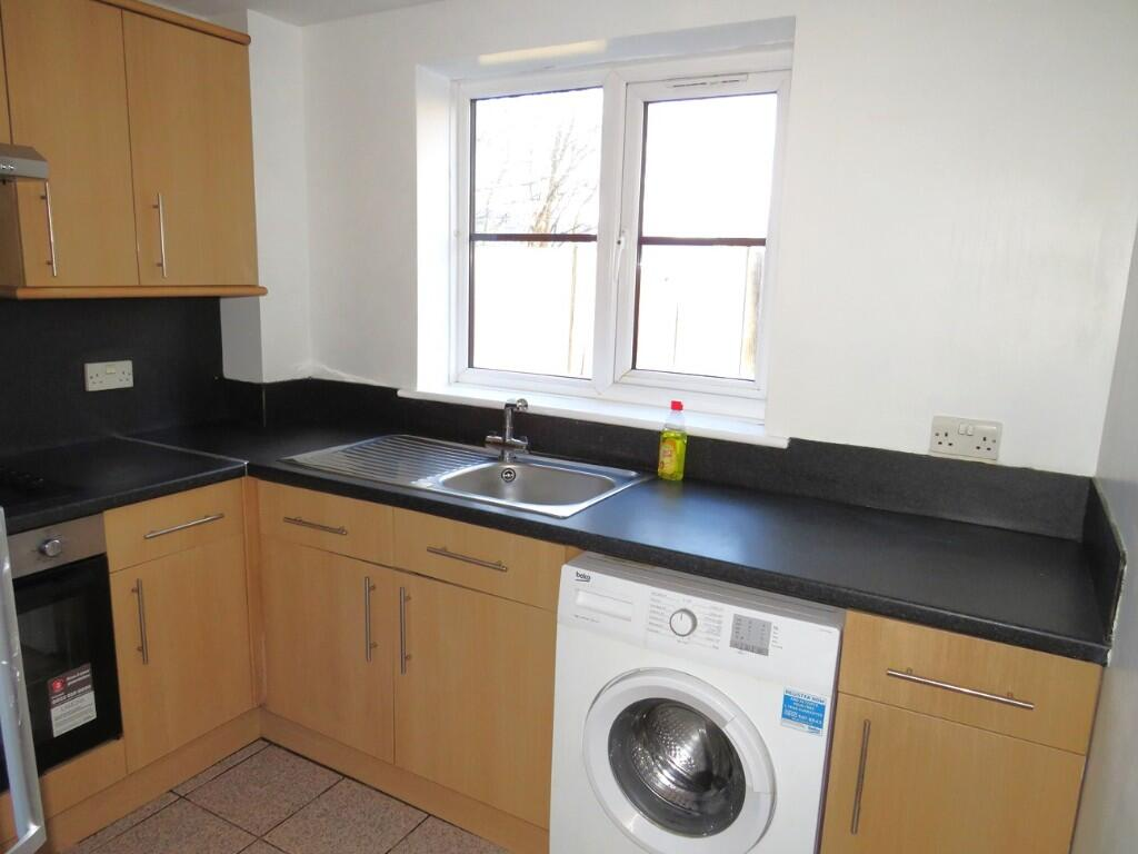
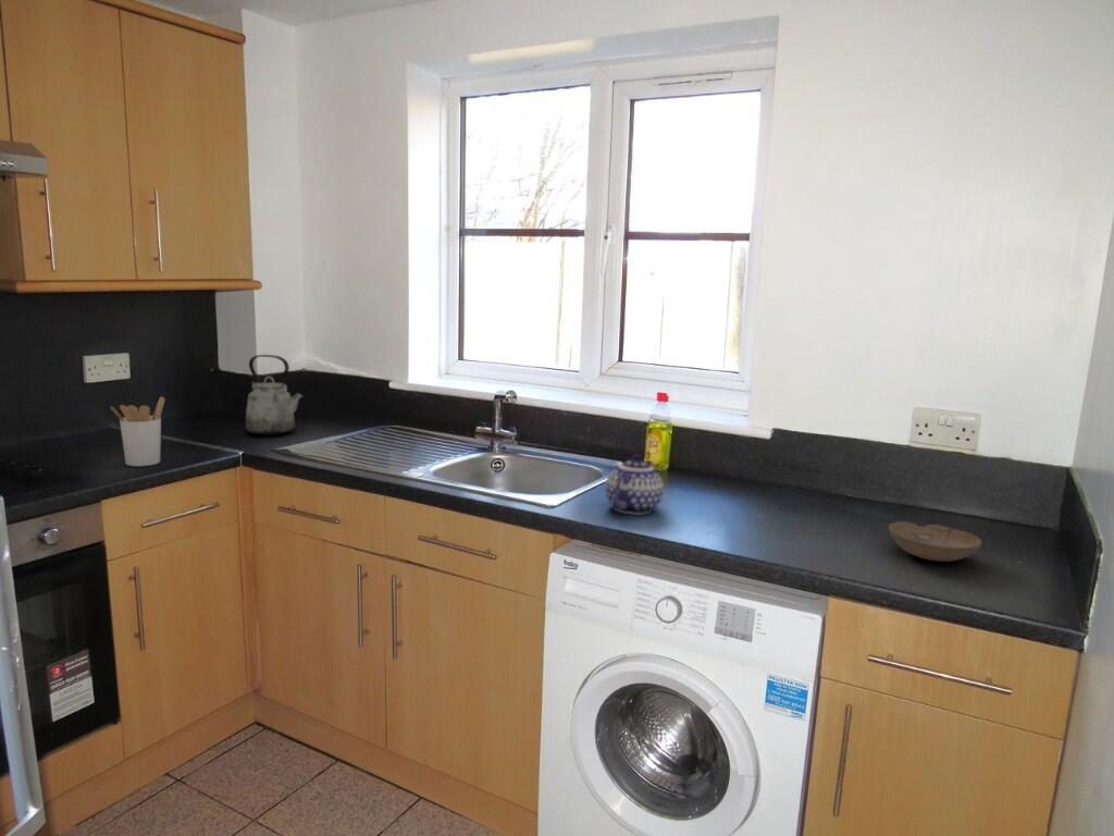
+ bowl (929, 544)
+ kettle (276, 394)
+ utensil holder (139, 431)
+ teapot (633, 481)
